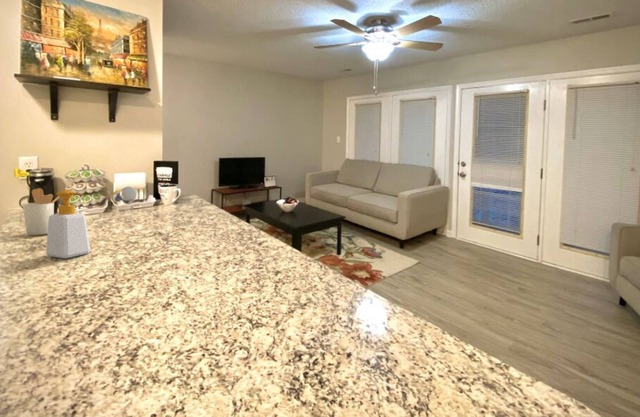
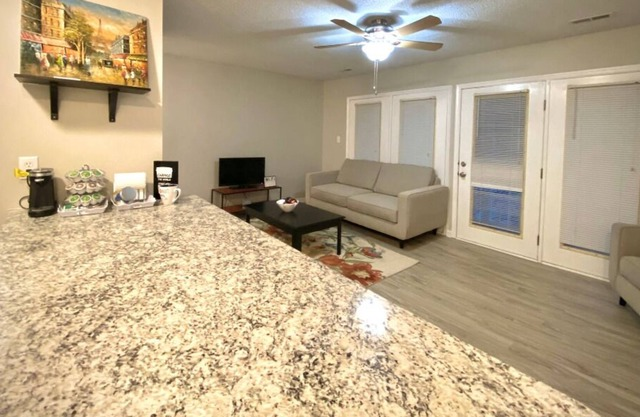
- soap bottle (71, 223)
- utensil holder (47, 210)
